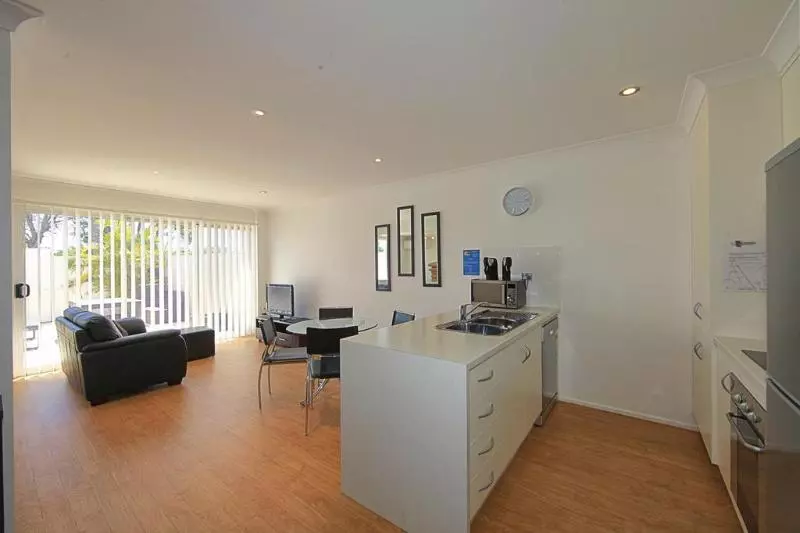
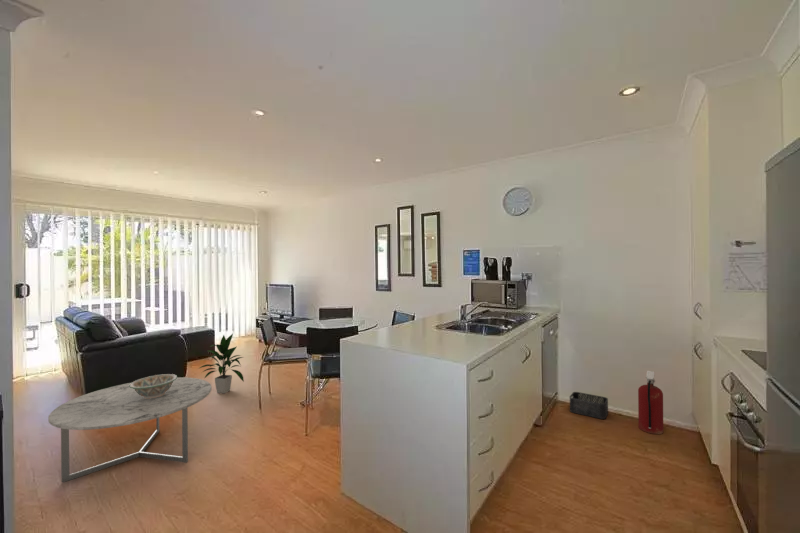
+ indoor plant (224, 363)
+ decorative bowl (154, 387)
+ storage bin (588, 404)
+ fire extinguisher (650, 402)
+ coffee table (138, 422)
